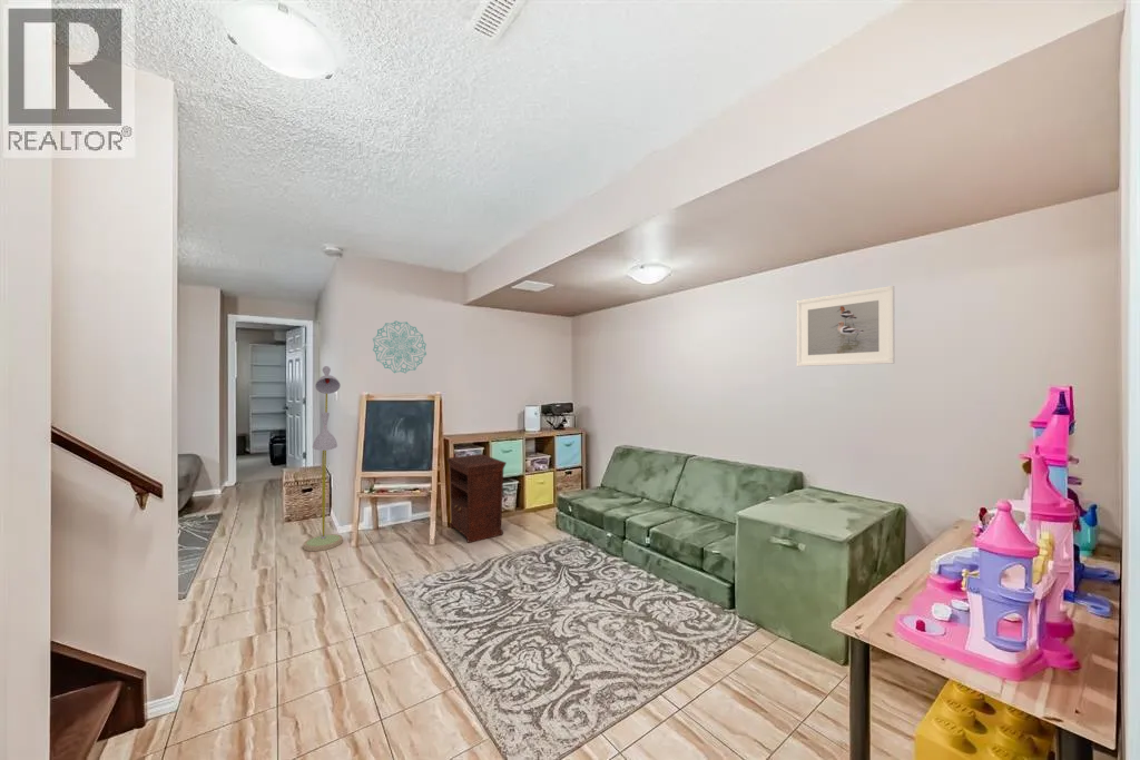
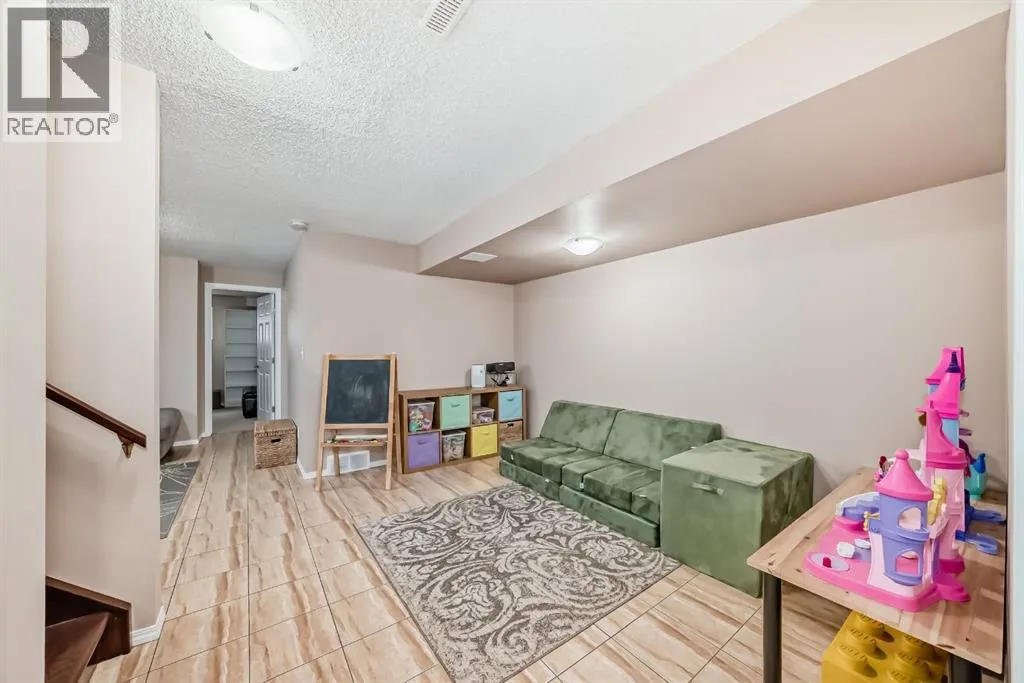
- floor lamp (324, 456)
- wall decoration (400, 346)
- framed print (841, 329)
- nightstand (474, 495)
